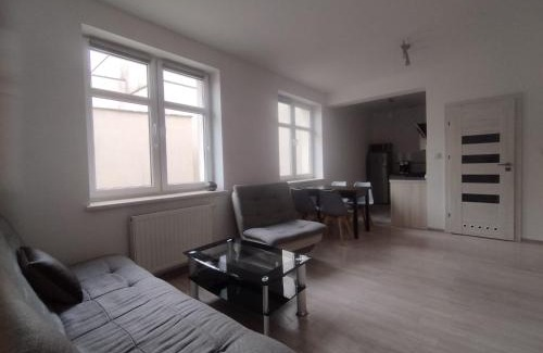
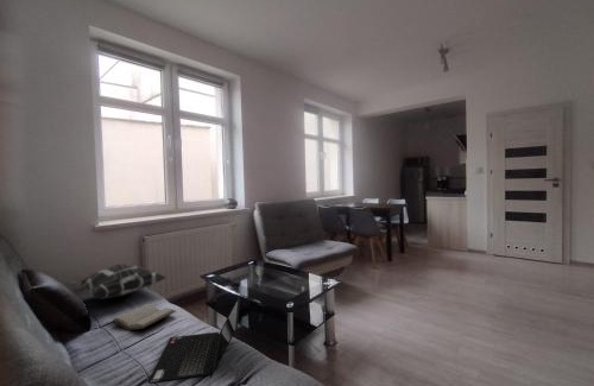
+ paperback book (145, 316)
+ decorative pillow (116, 280)
+ laptop computer (200, 334)
